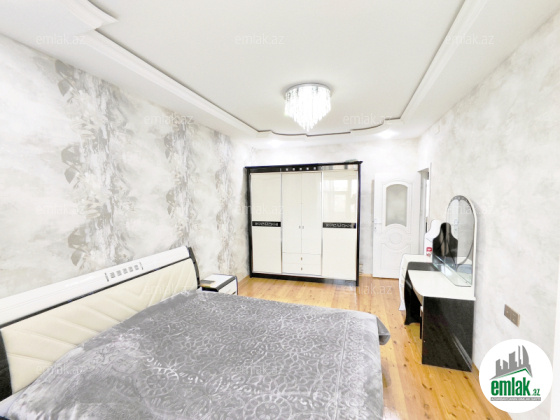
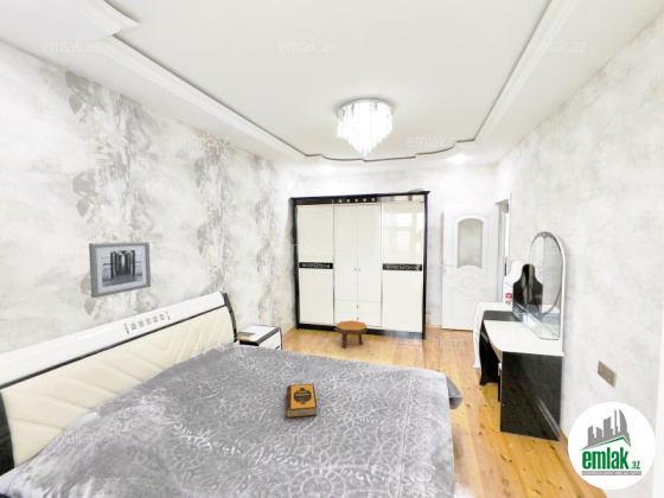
+ wall art (122, 267)
+ hardback book (300, 400)
+ footstool (351, 333)
